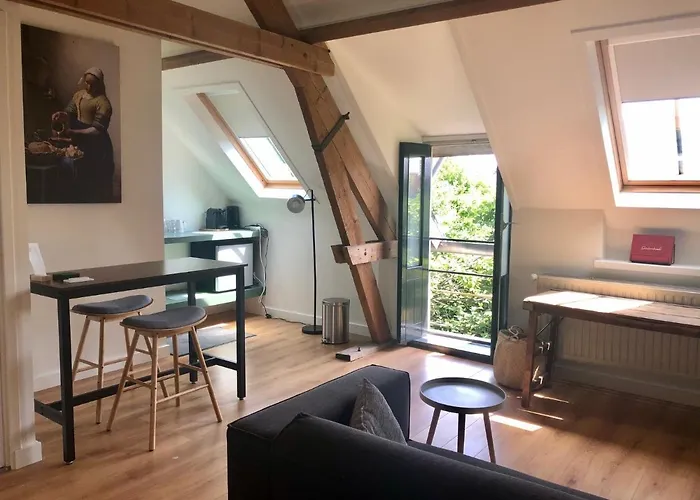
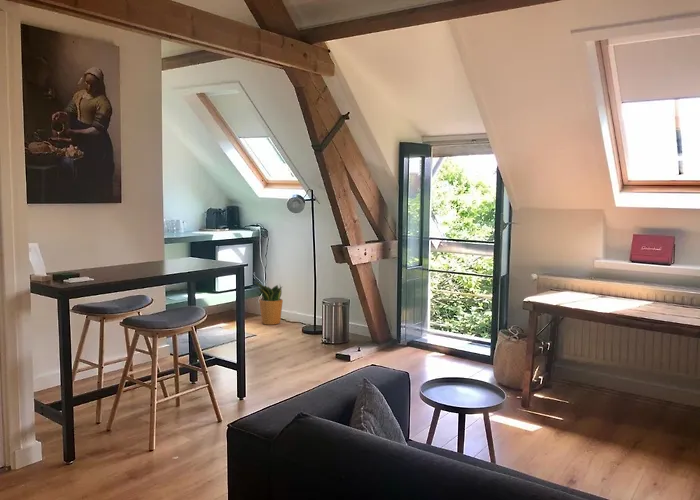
+ potted plant (269, 303)
